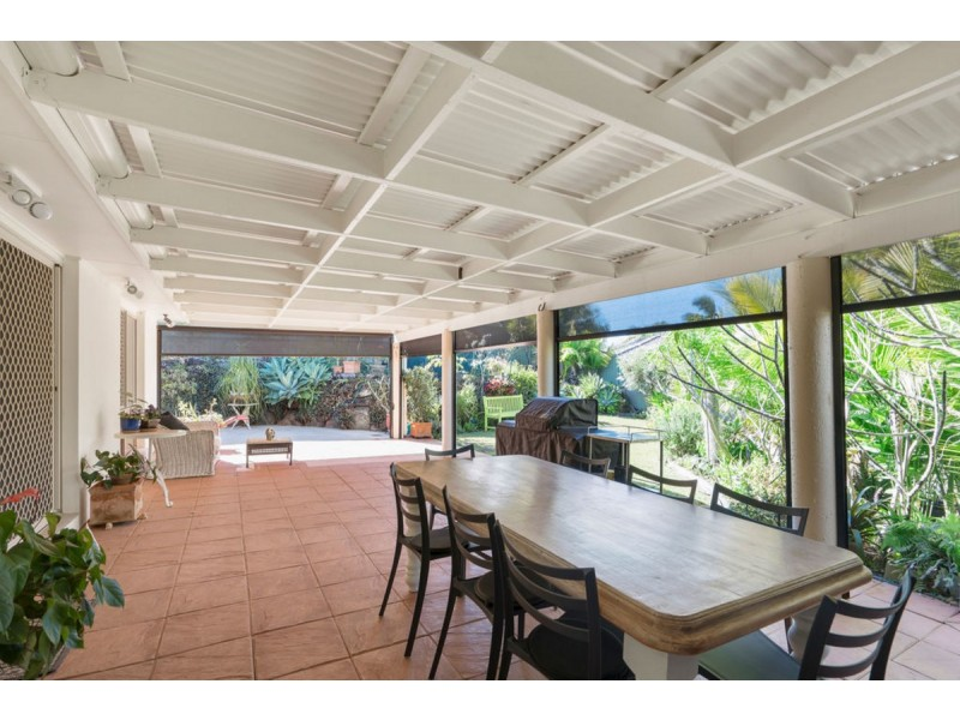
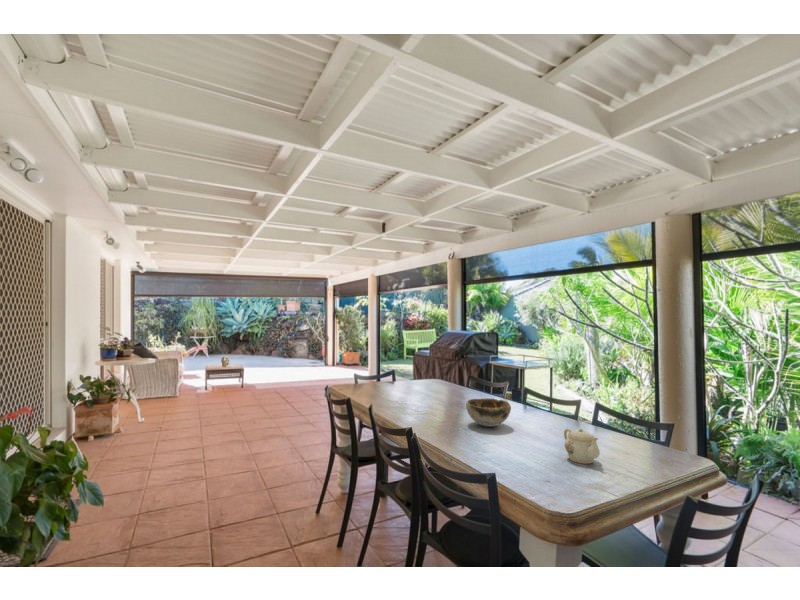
+ teapot (580, 443)
+ decorative bowl (488, 413)
